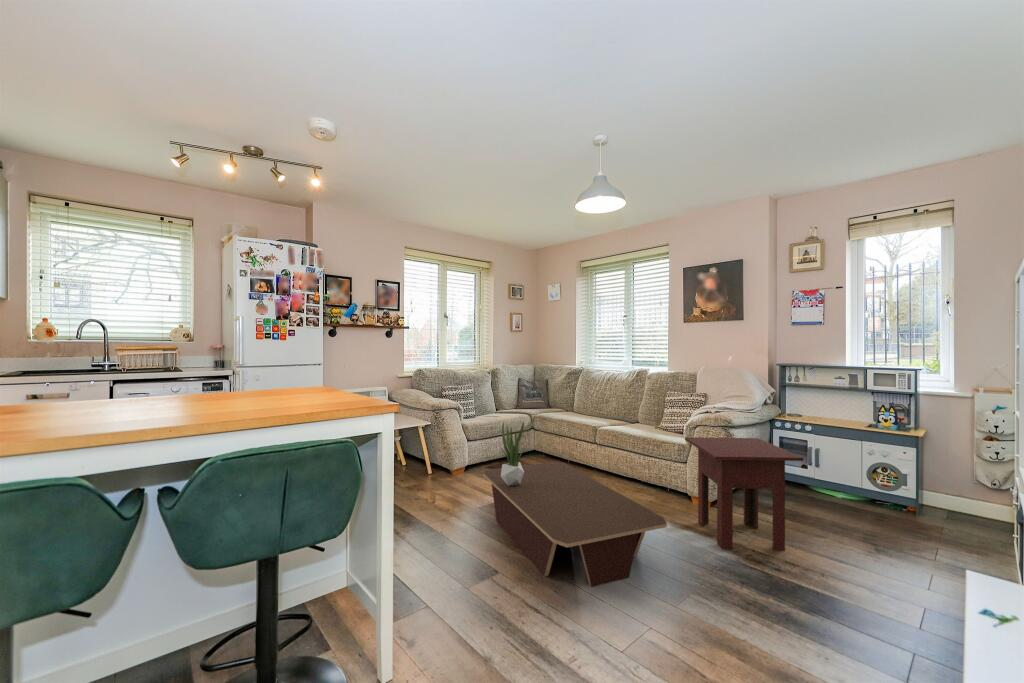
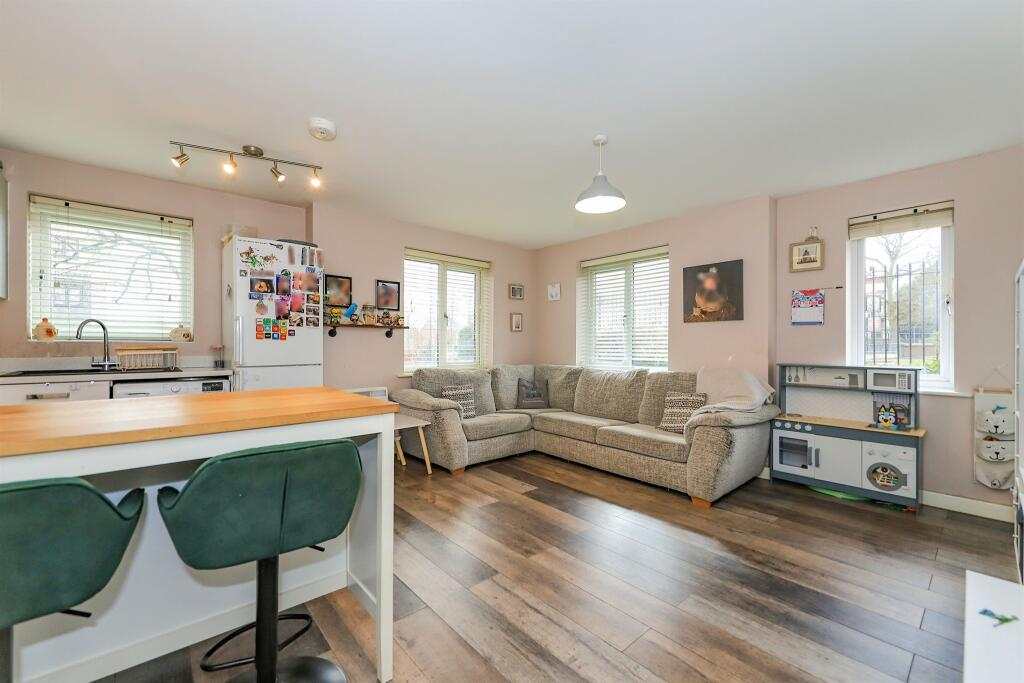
- coffee table (560, 514)
- potted plant (511, 452)
- side table (738, 487)
